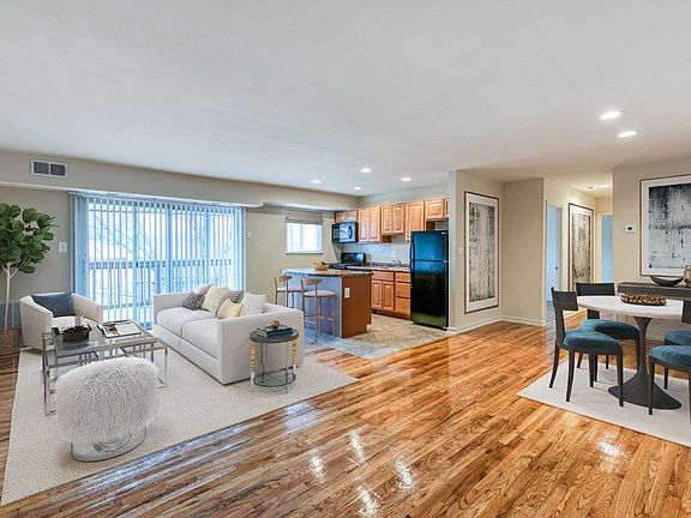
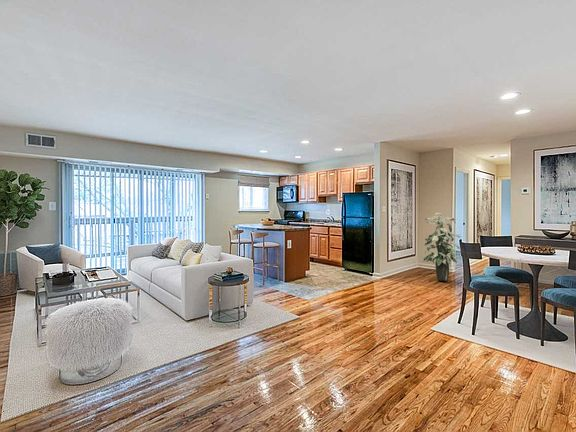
+ indoor plant (440, 246)
